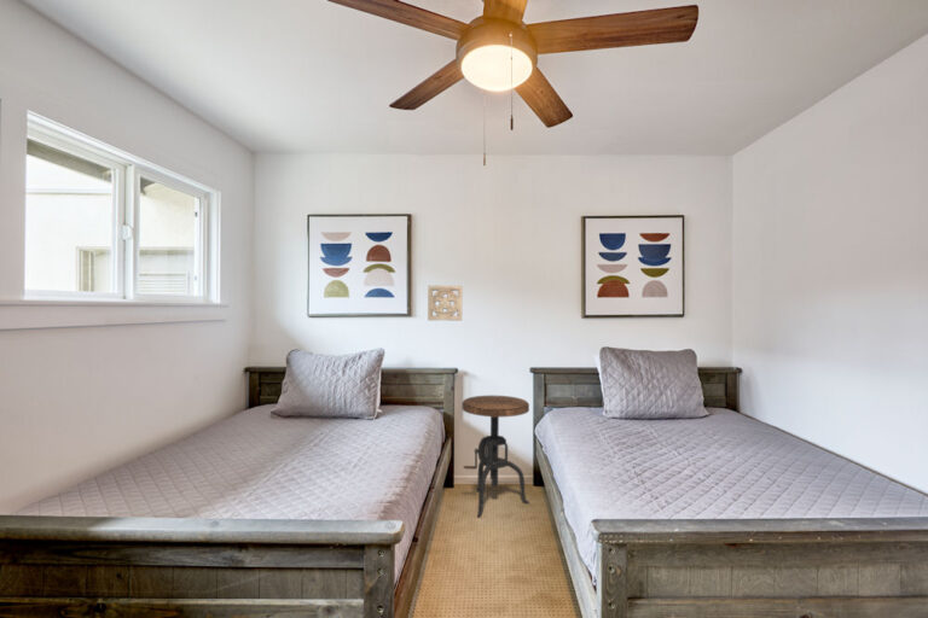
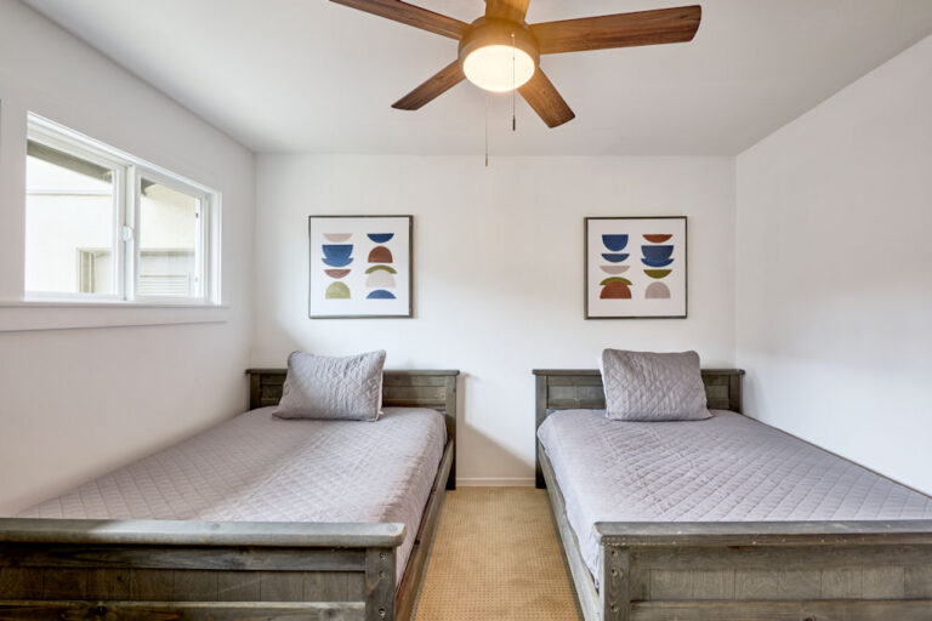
- side table (495, 451)
- wall ornament (445, 302)
